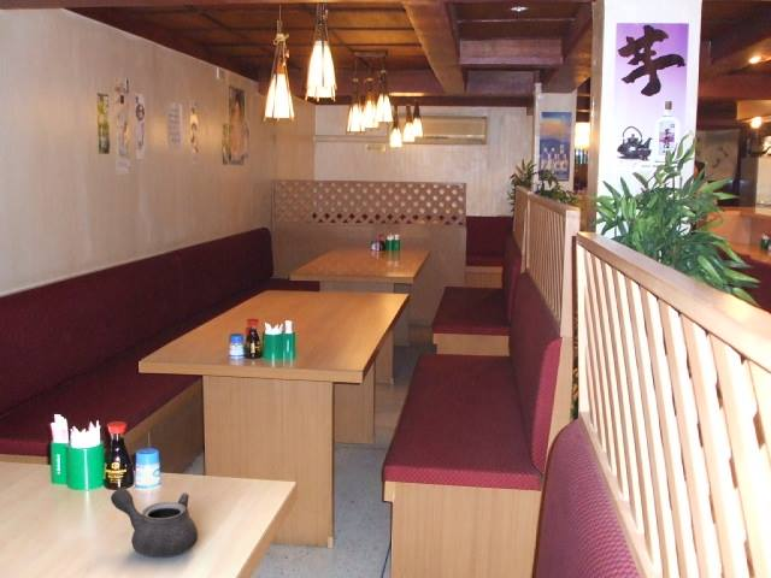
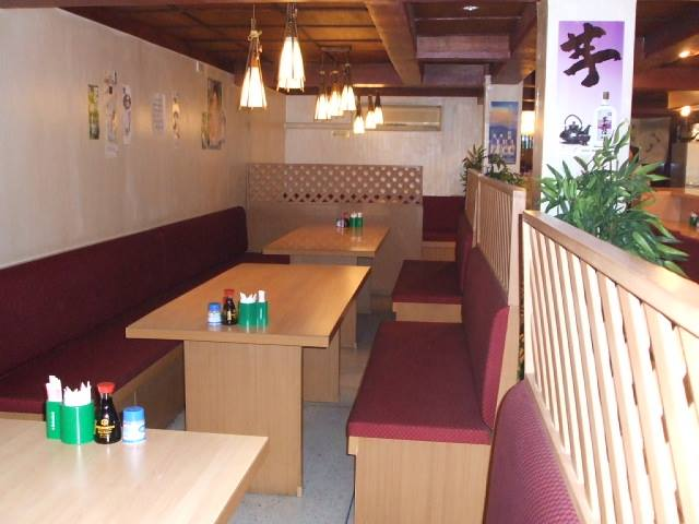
- teapot (153, 518)
